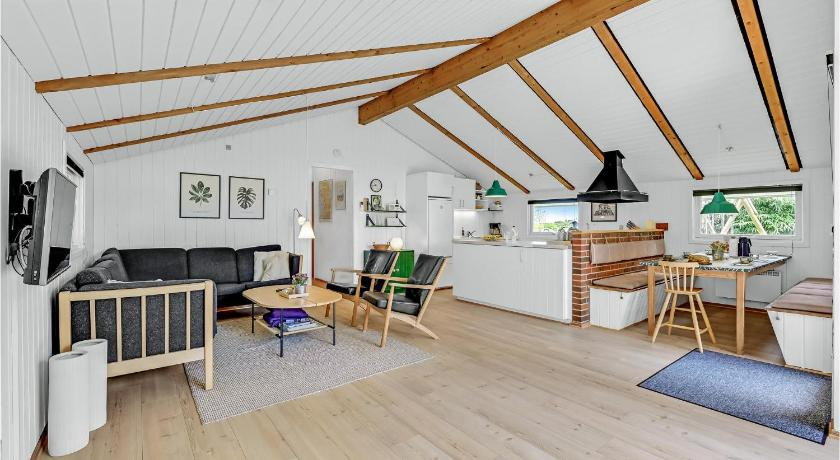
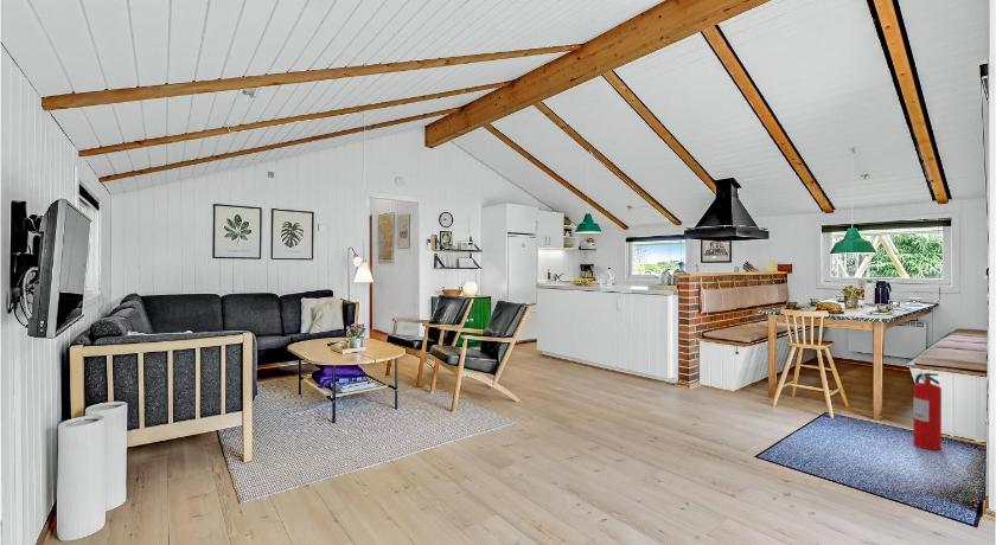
+ fire extinguisher (926, 408)
